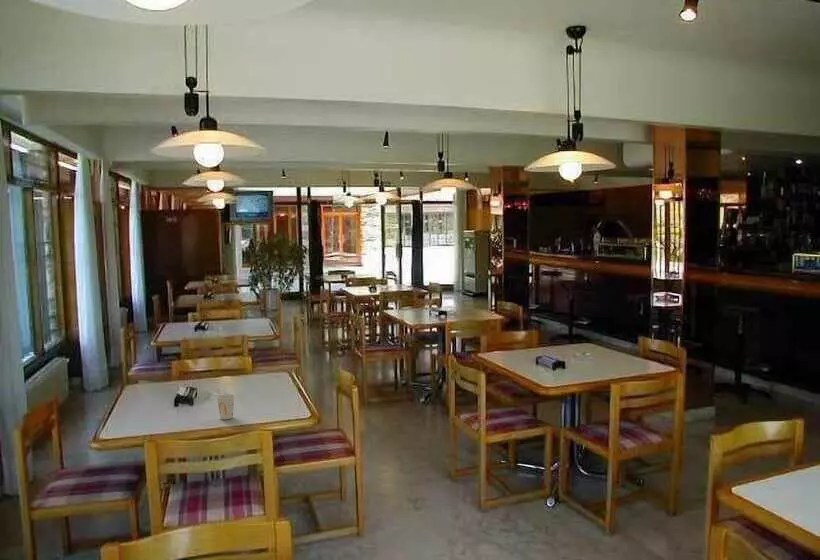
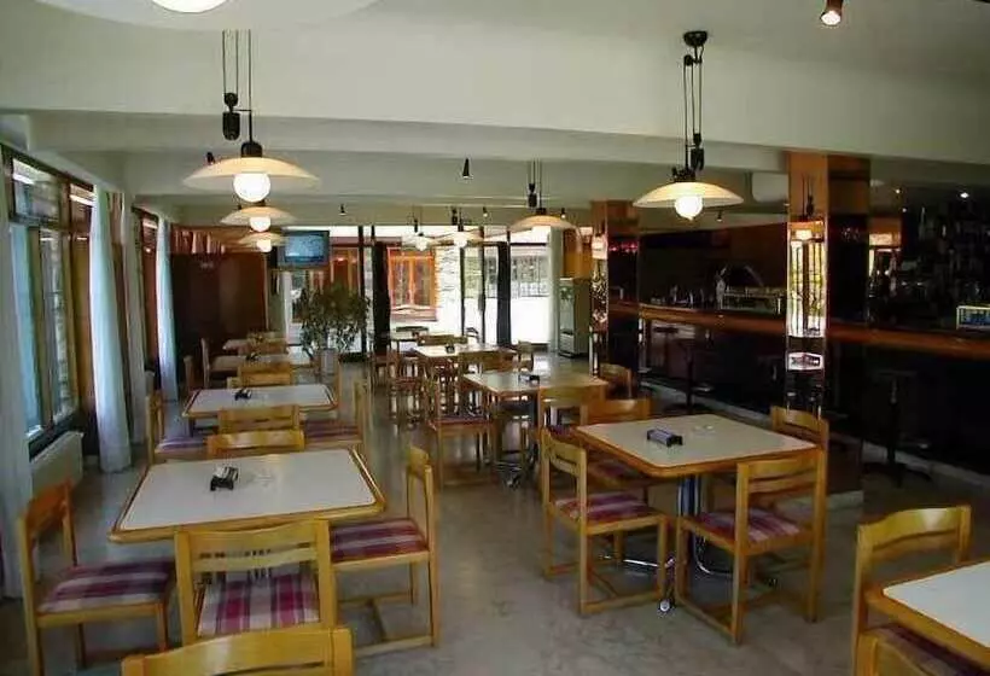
- cup (226, 407)
